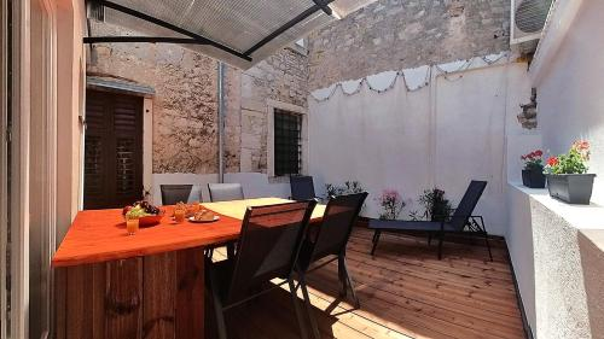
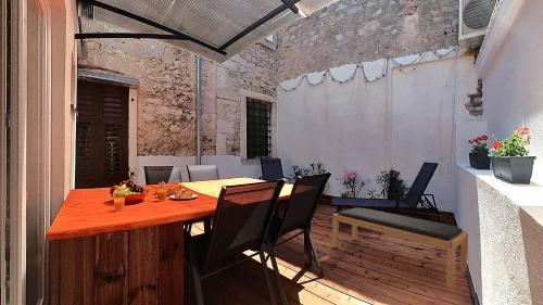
+ bench (392, 234)
